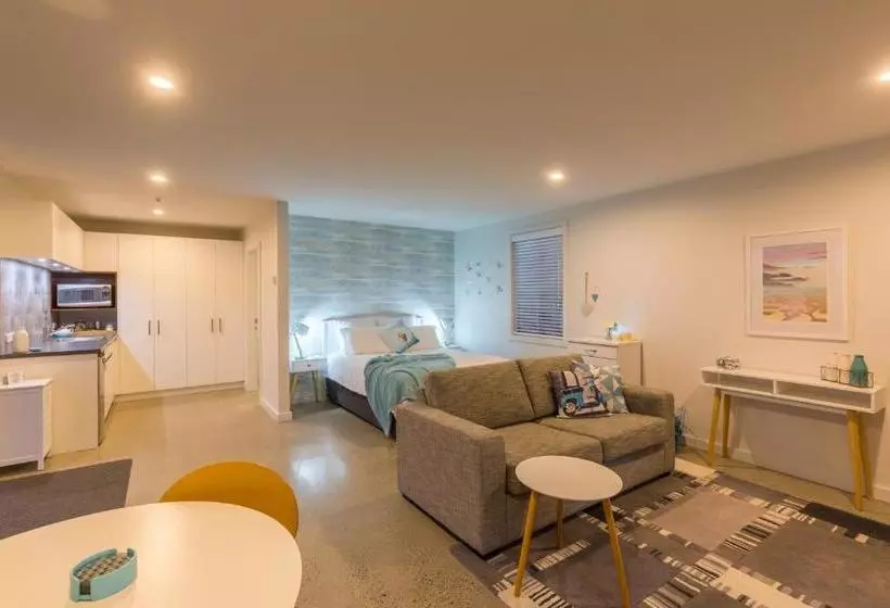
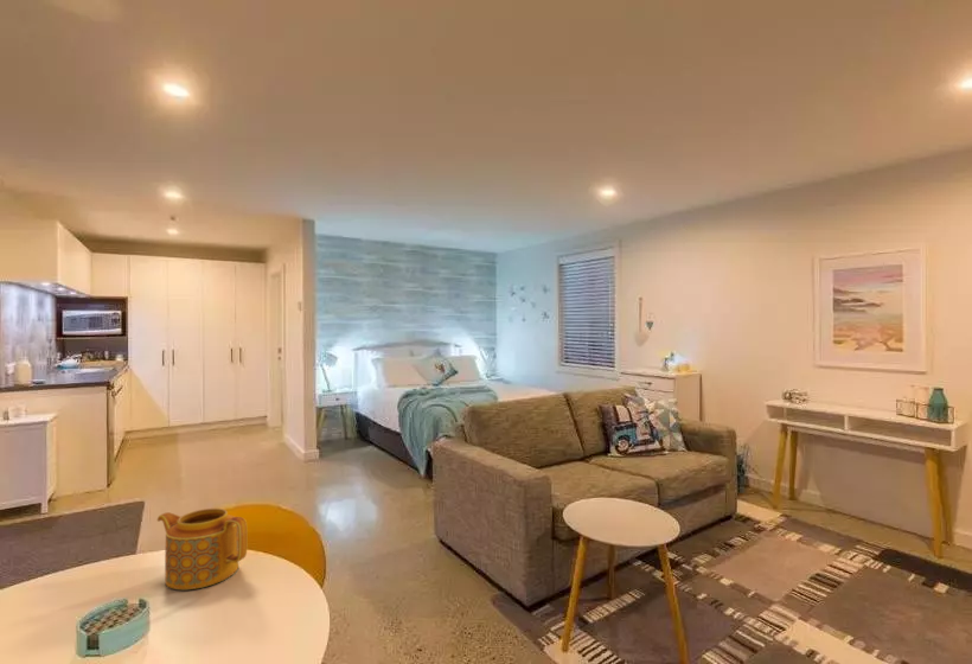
+ teapot (200, 544)
